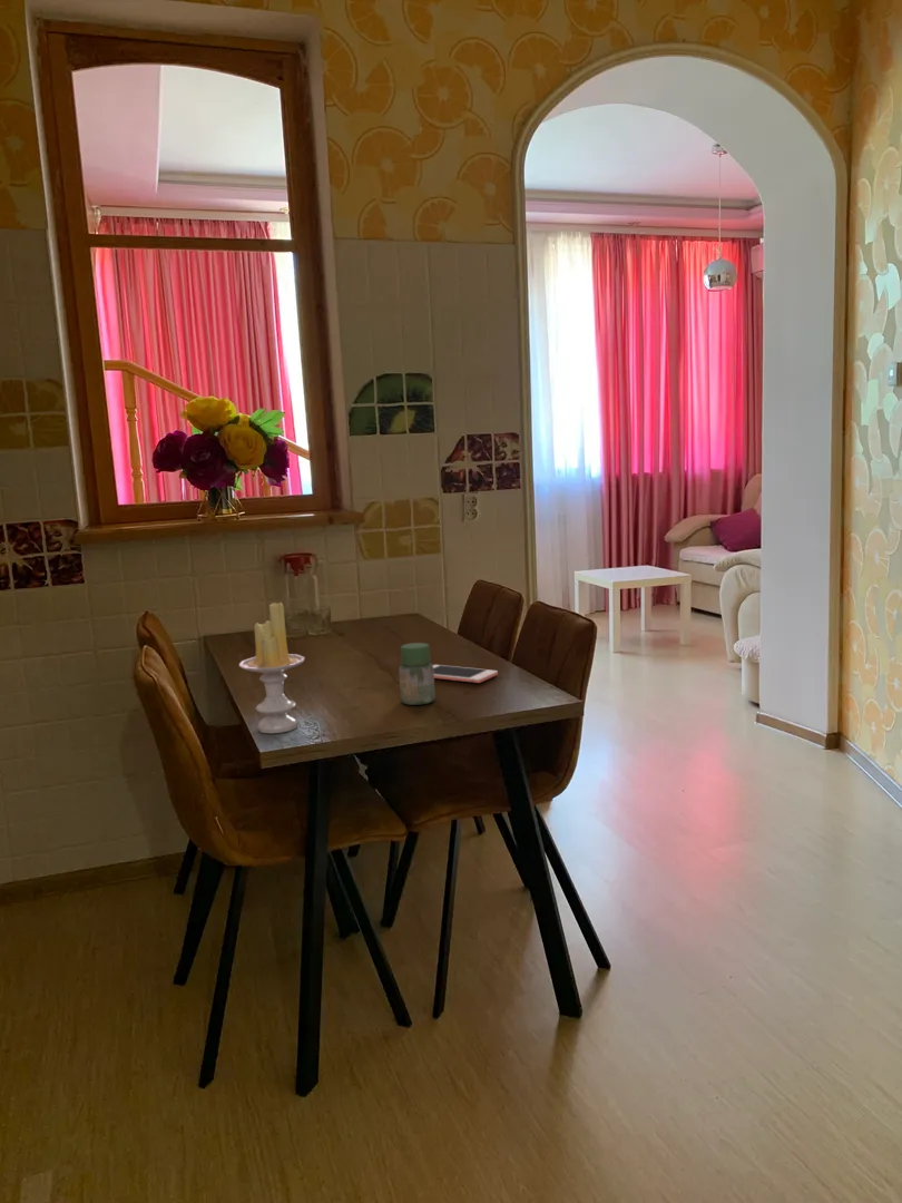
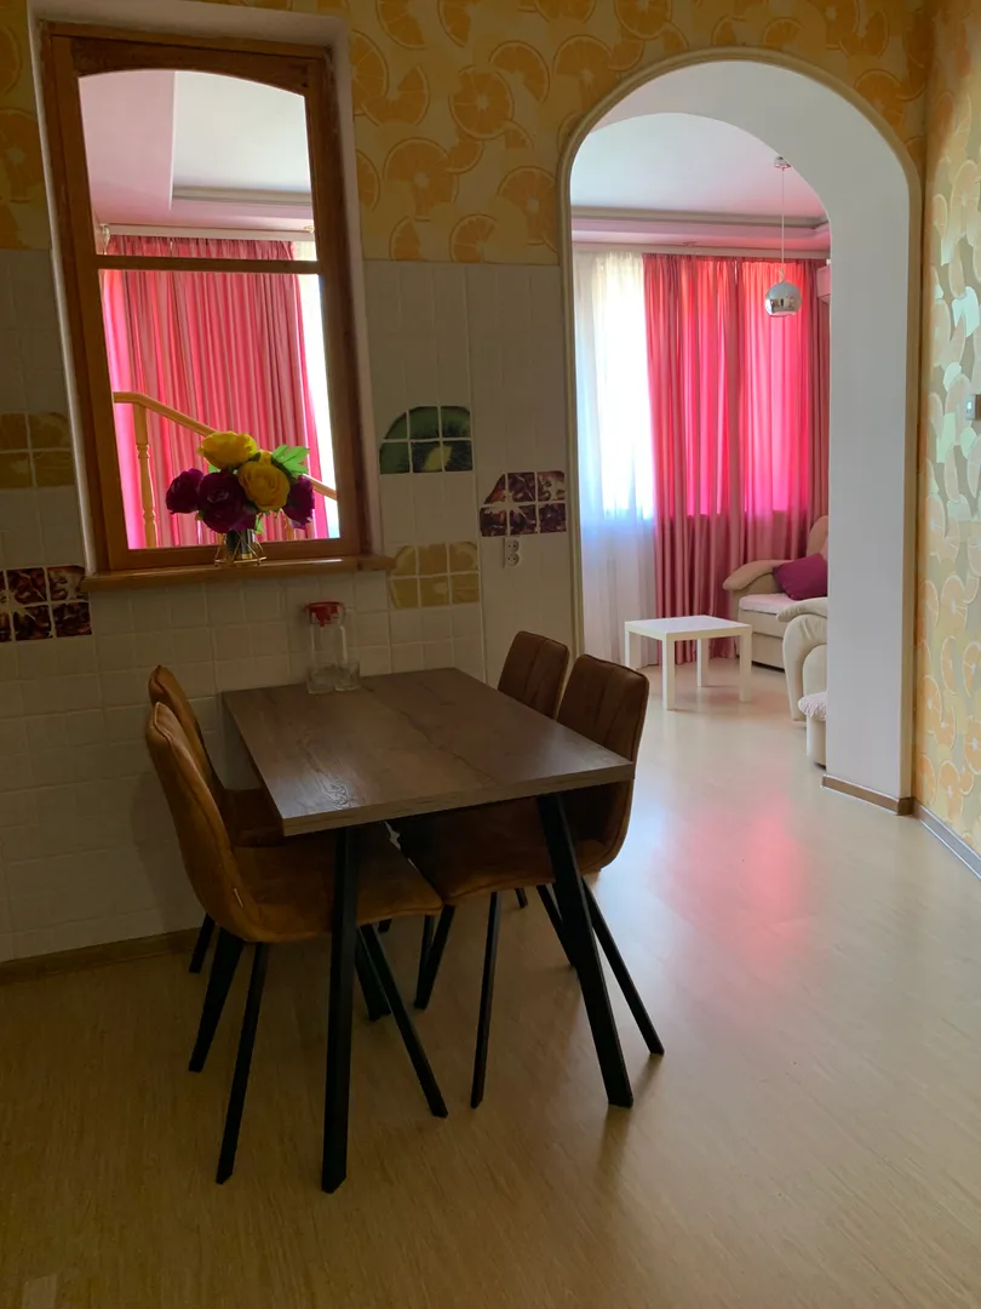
- cell phone (455, 673)
- candle (272, 665)
- jar (416, 673)
